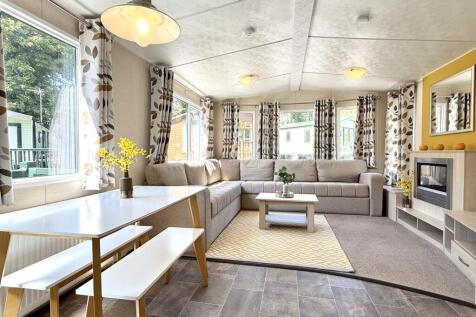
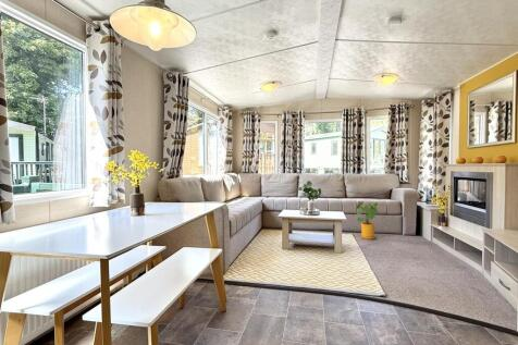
+ house plant (366, 219)
